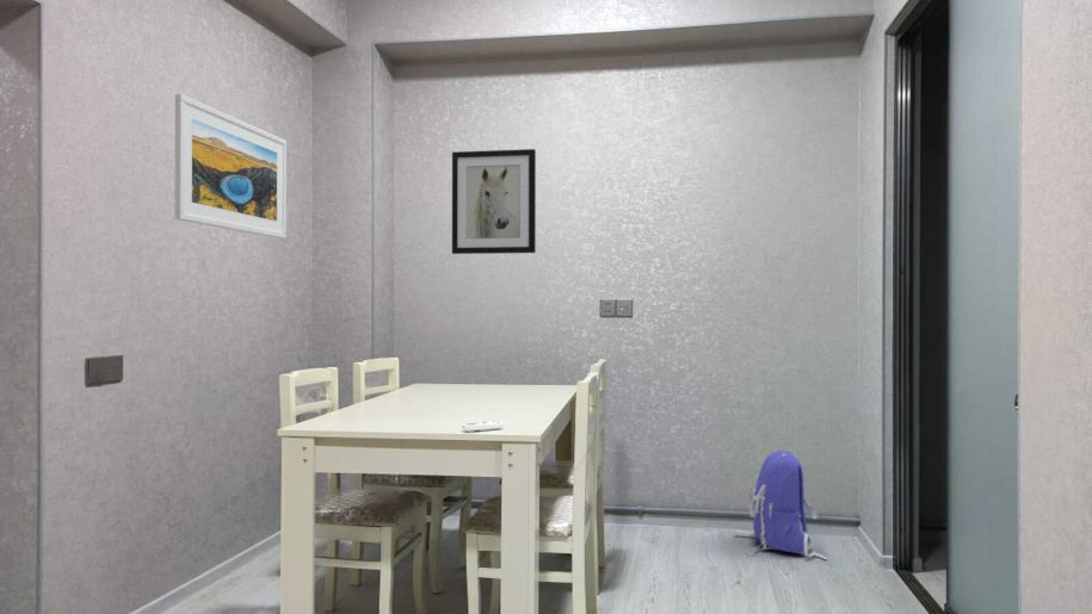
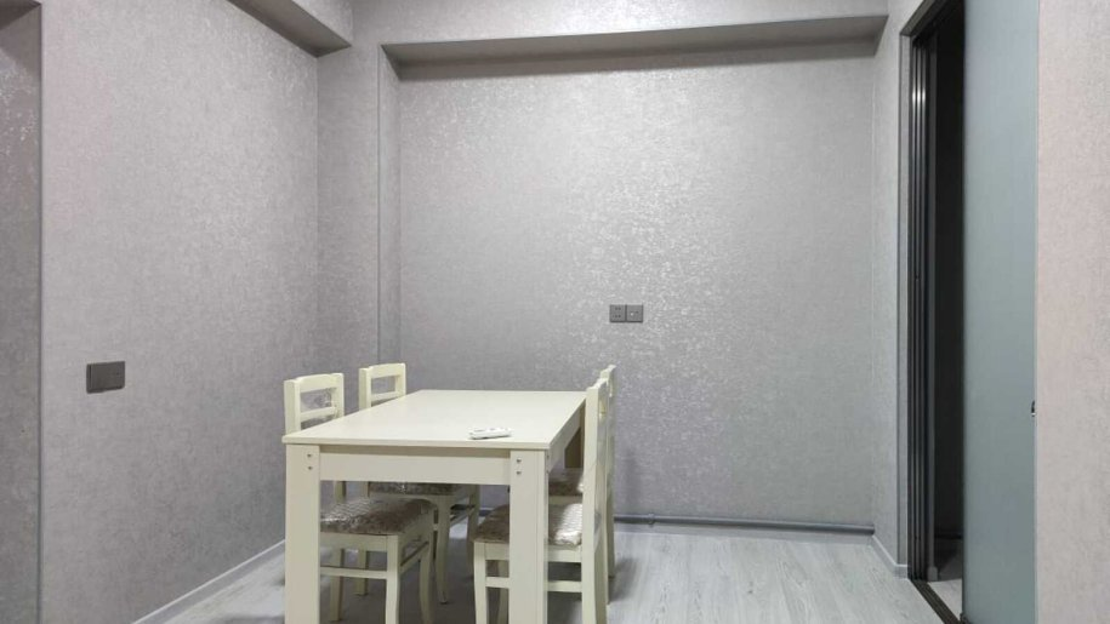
- wall art (493, 201)
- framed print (236, 174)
- backpack (777, 497)
